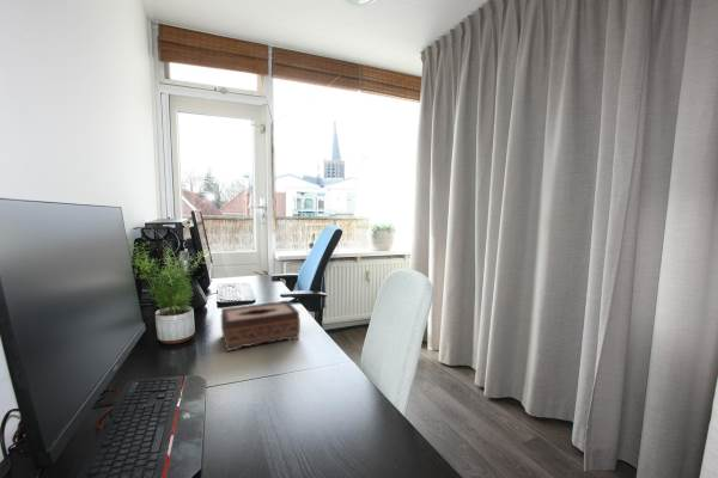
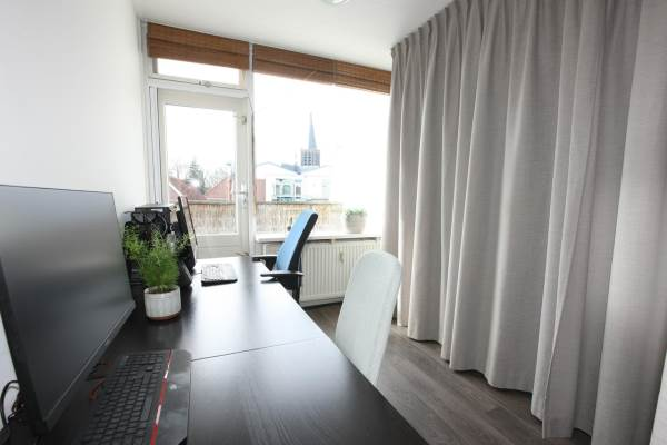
- tissue box (260, 323)
